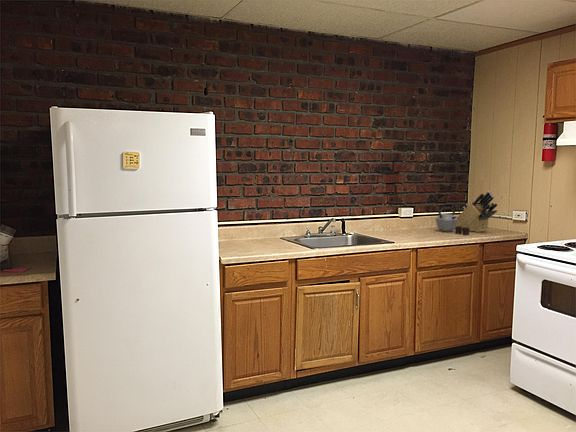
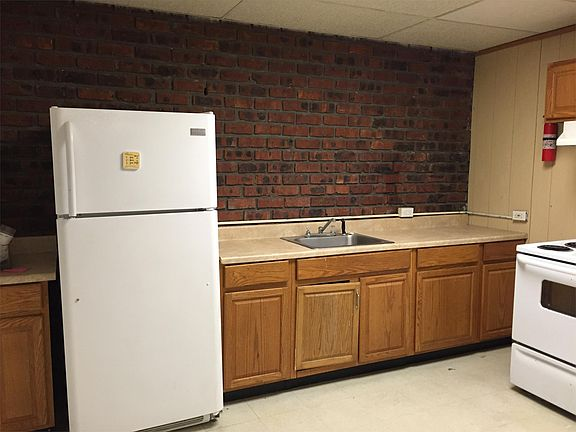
- kettle (454, 220)
- knife block (474, 210)
